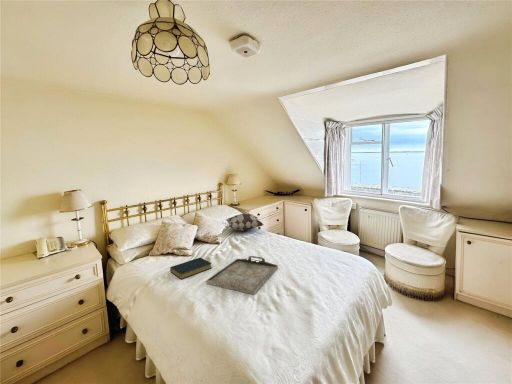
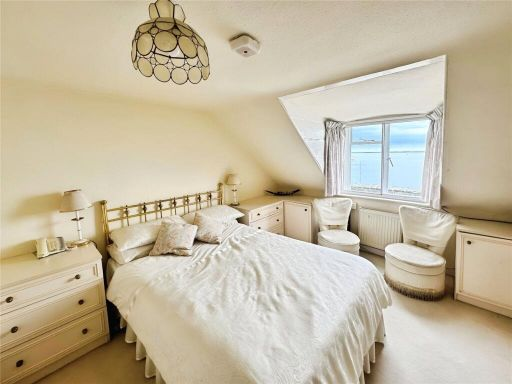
- serving tray (244, 270)
- hardback book (191, 267)
- decorative pillow (243, 222)
